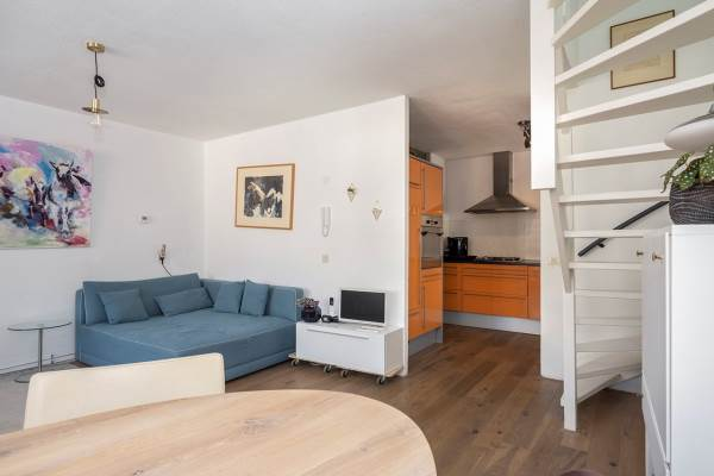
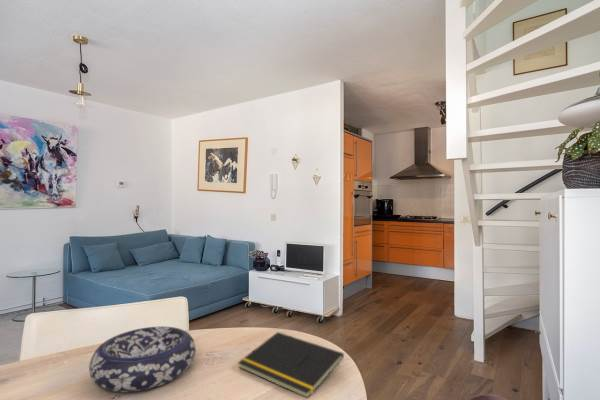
+ notepad (290, 360)
+ decorative bowl (145, 356)
